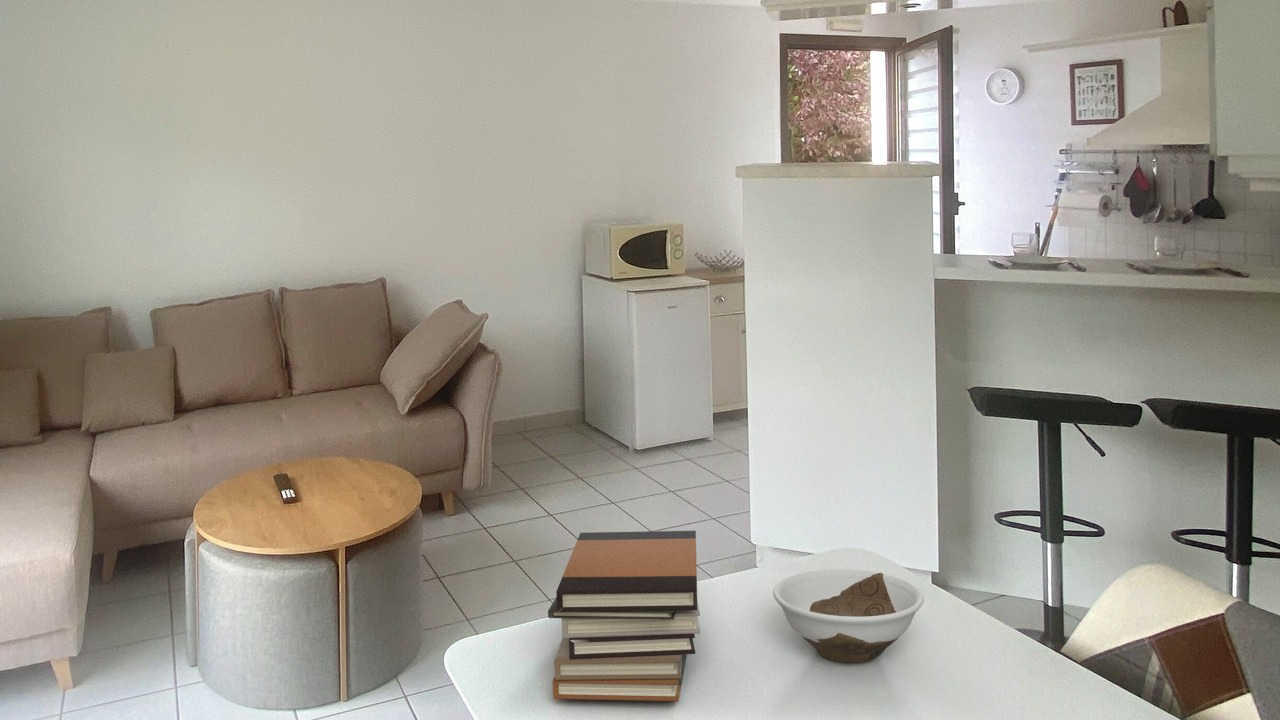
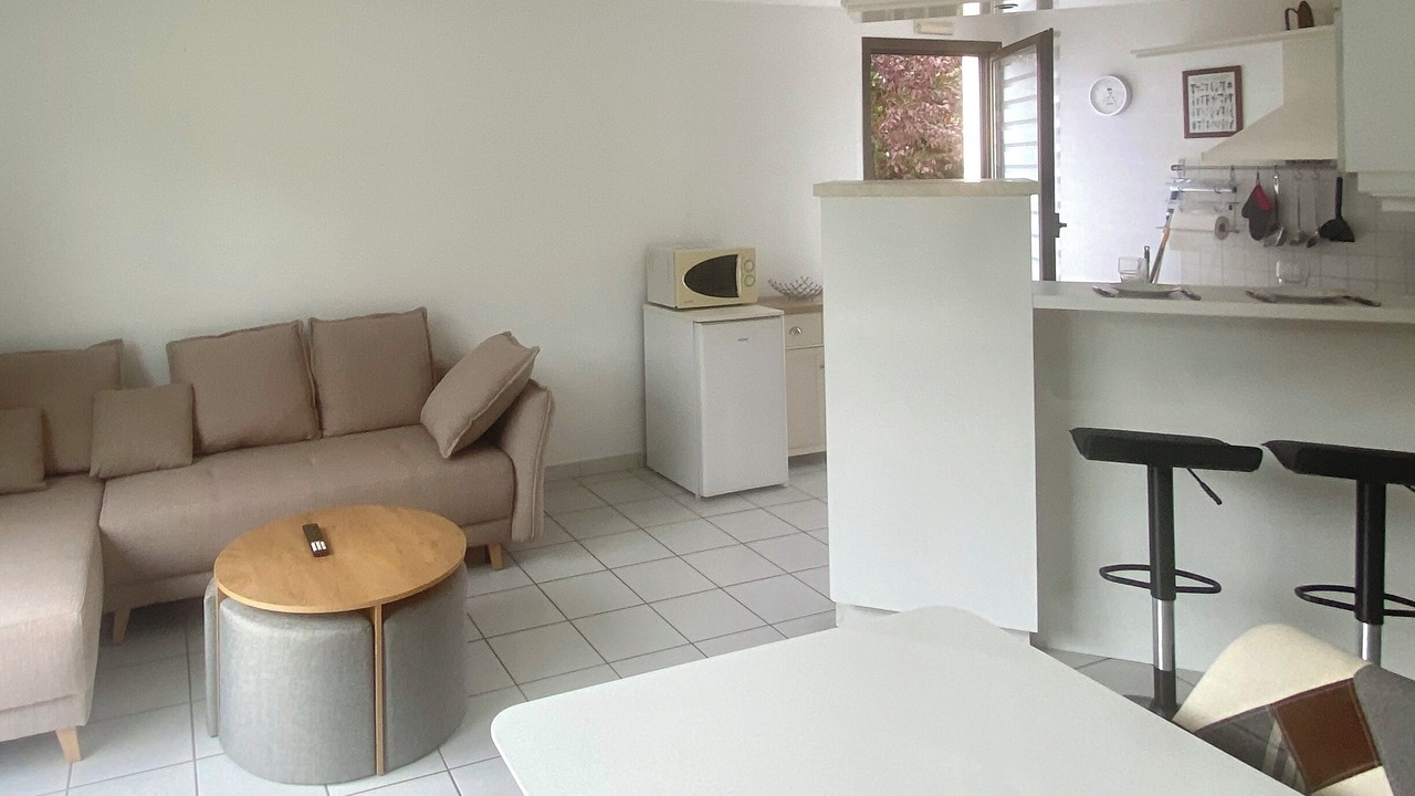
- bowl (848, 621)
- book stack (630, 608)
